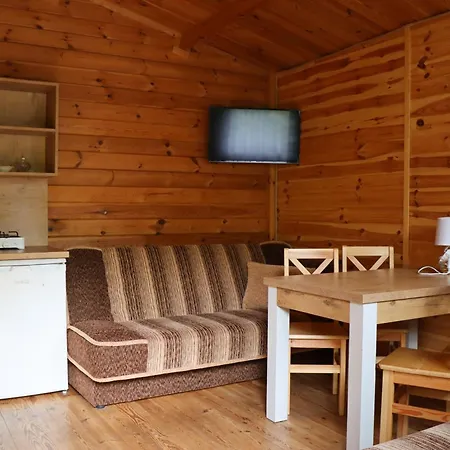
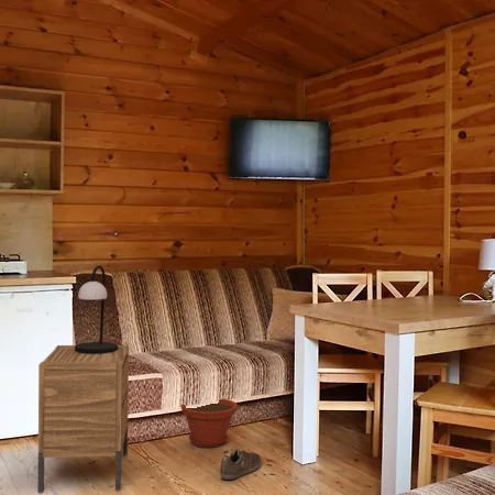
+ plant pot (208, 424)
+ sneaker (242, 459)
+ nightstand (86, 414)
+ table lamp (101, 307)
